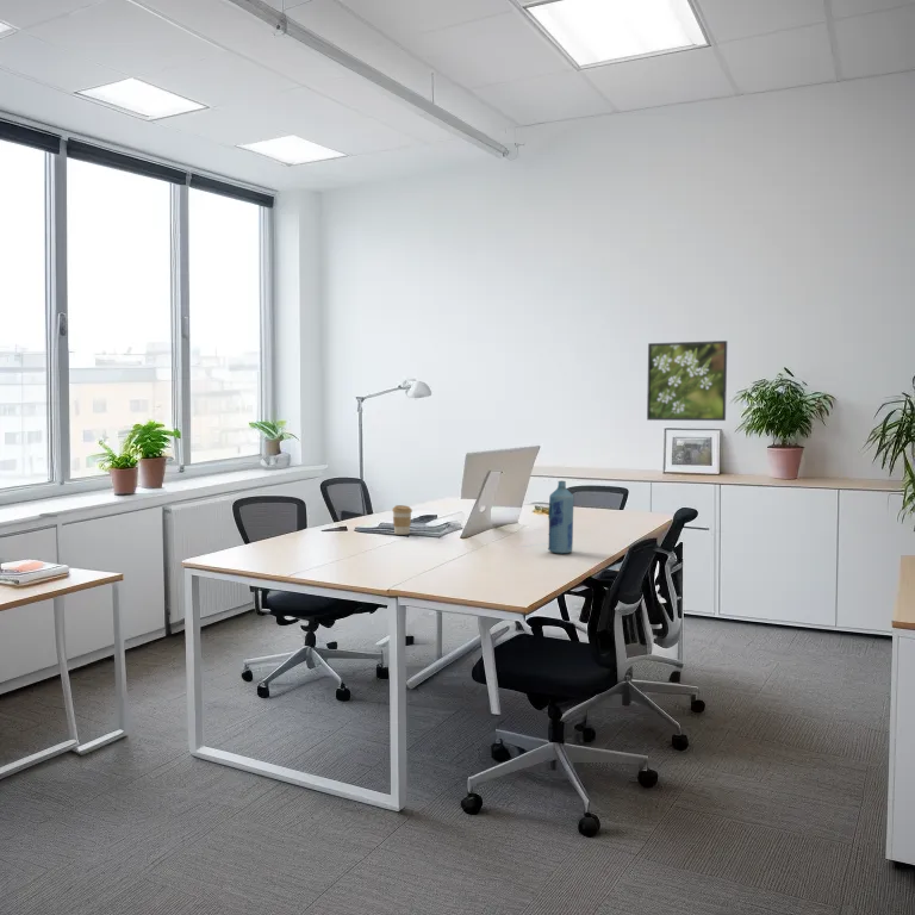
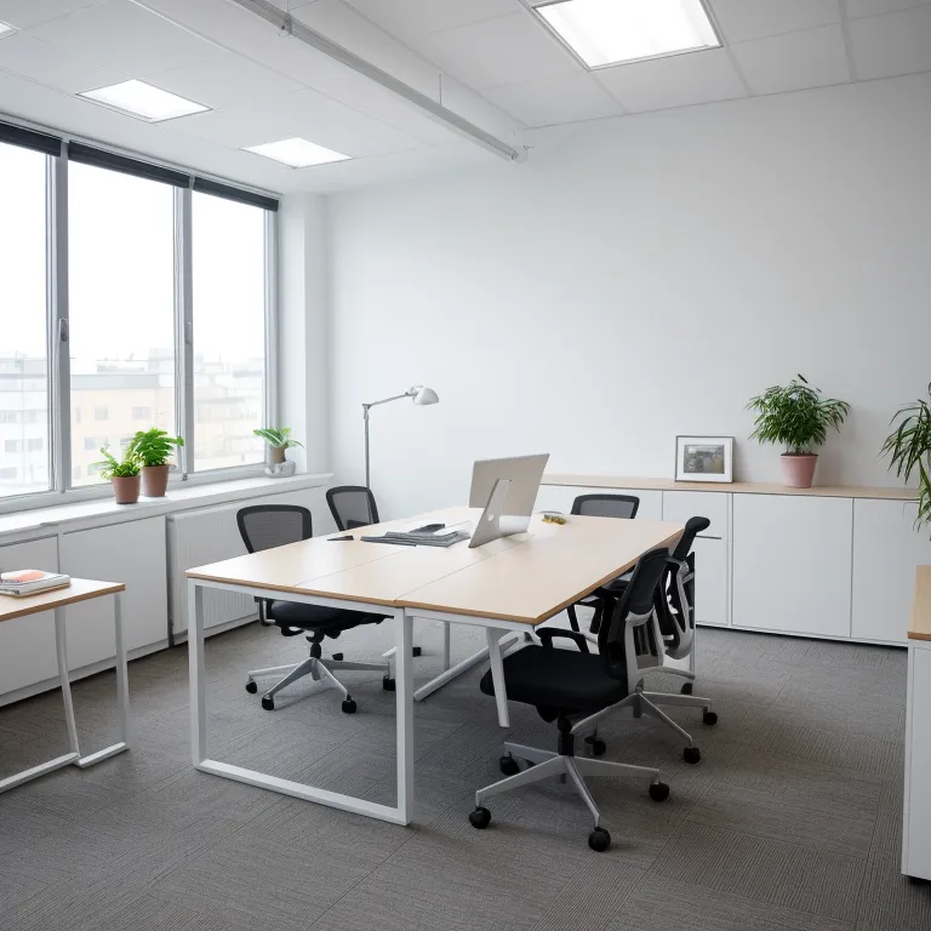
- coffee cup (402, 519)
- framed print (686, 381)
- bottle (560, 516)
